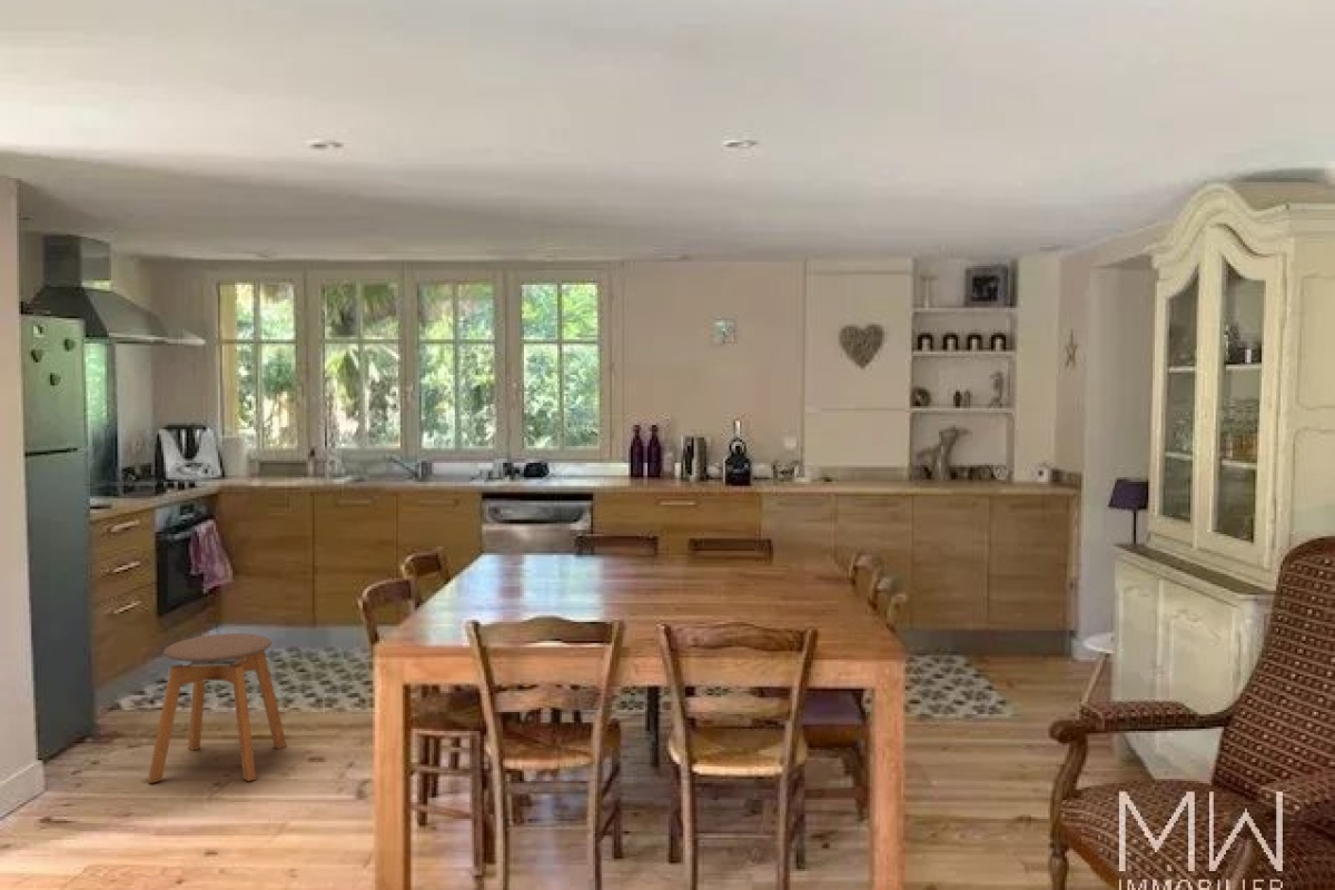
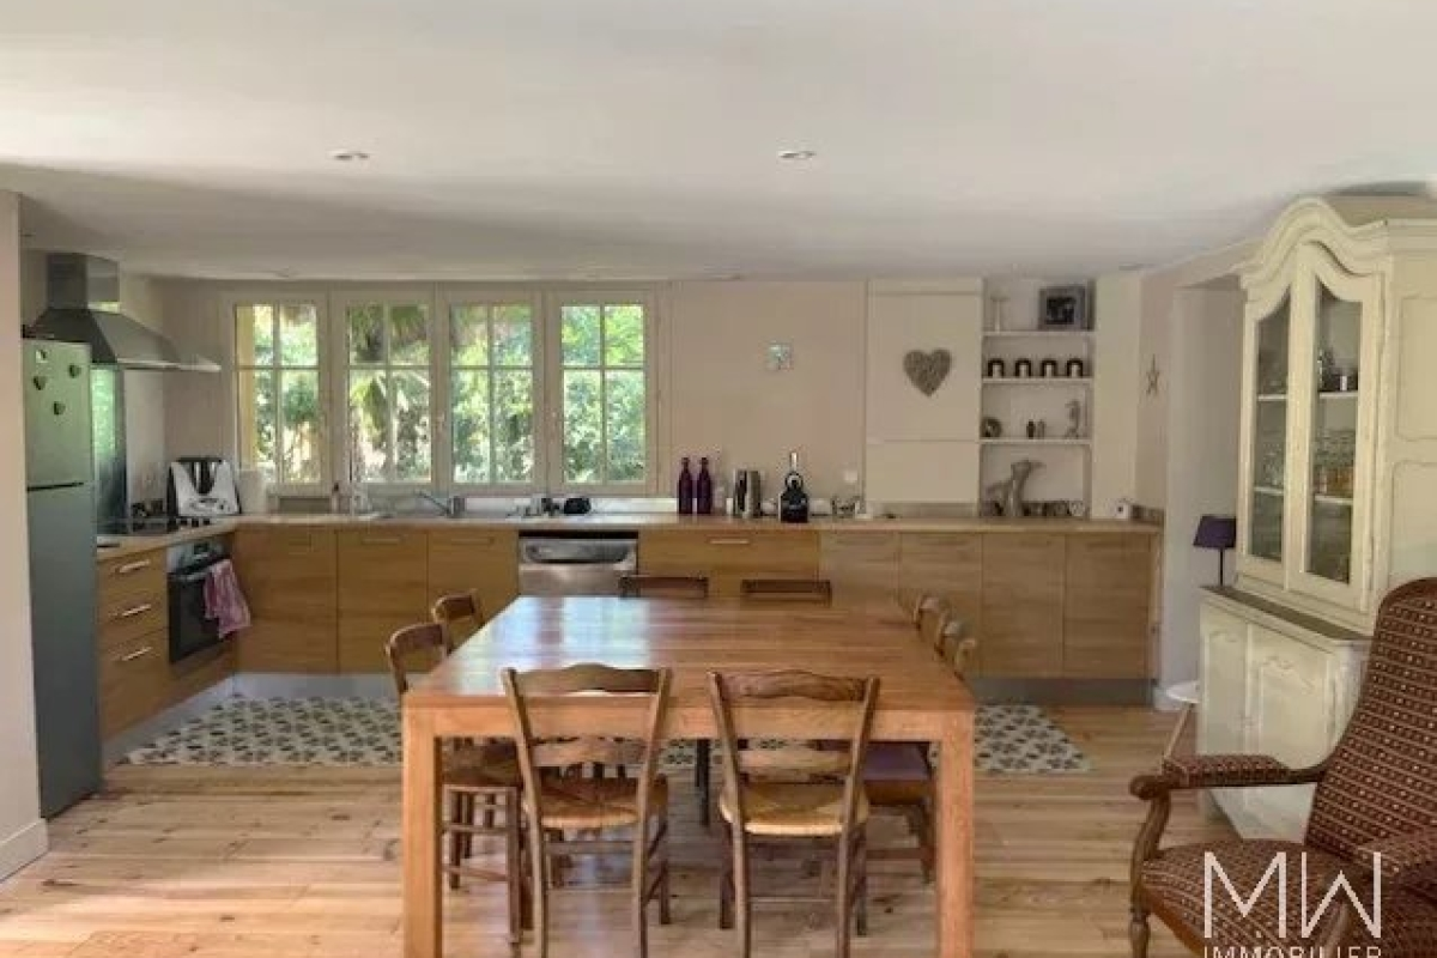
- stool (235, 701)
